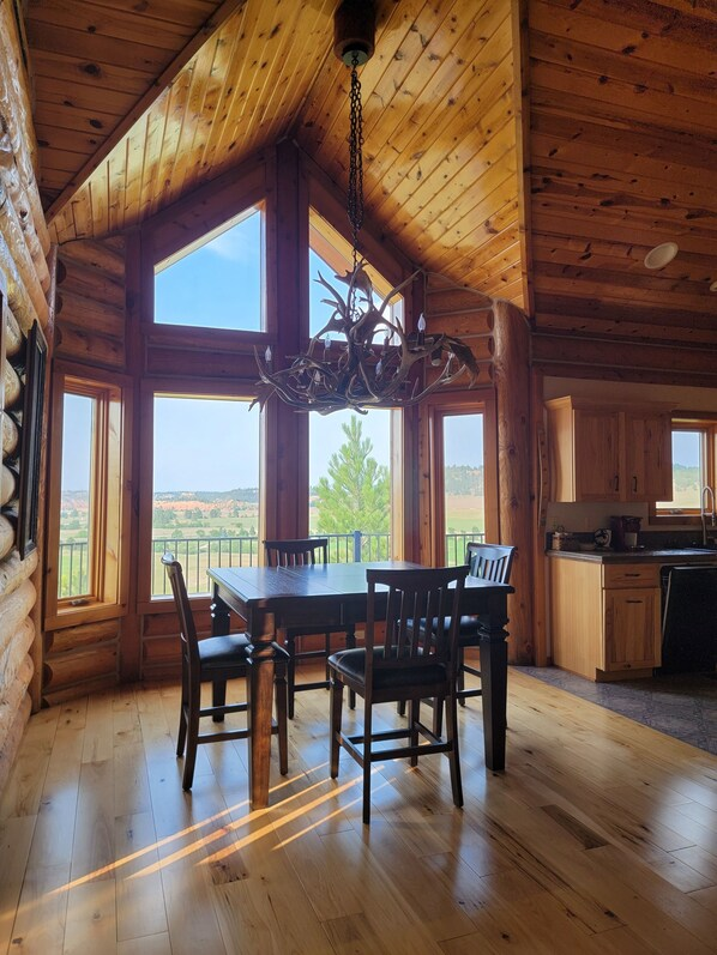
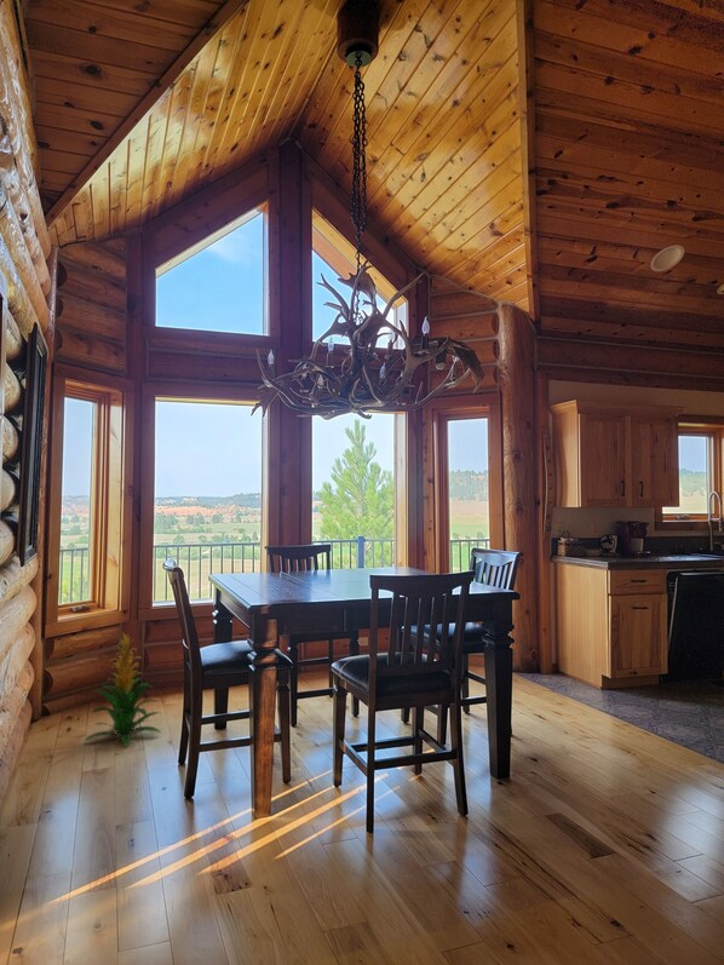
+ indoor plant (123, 684)
